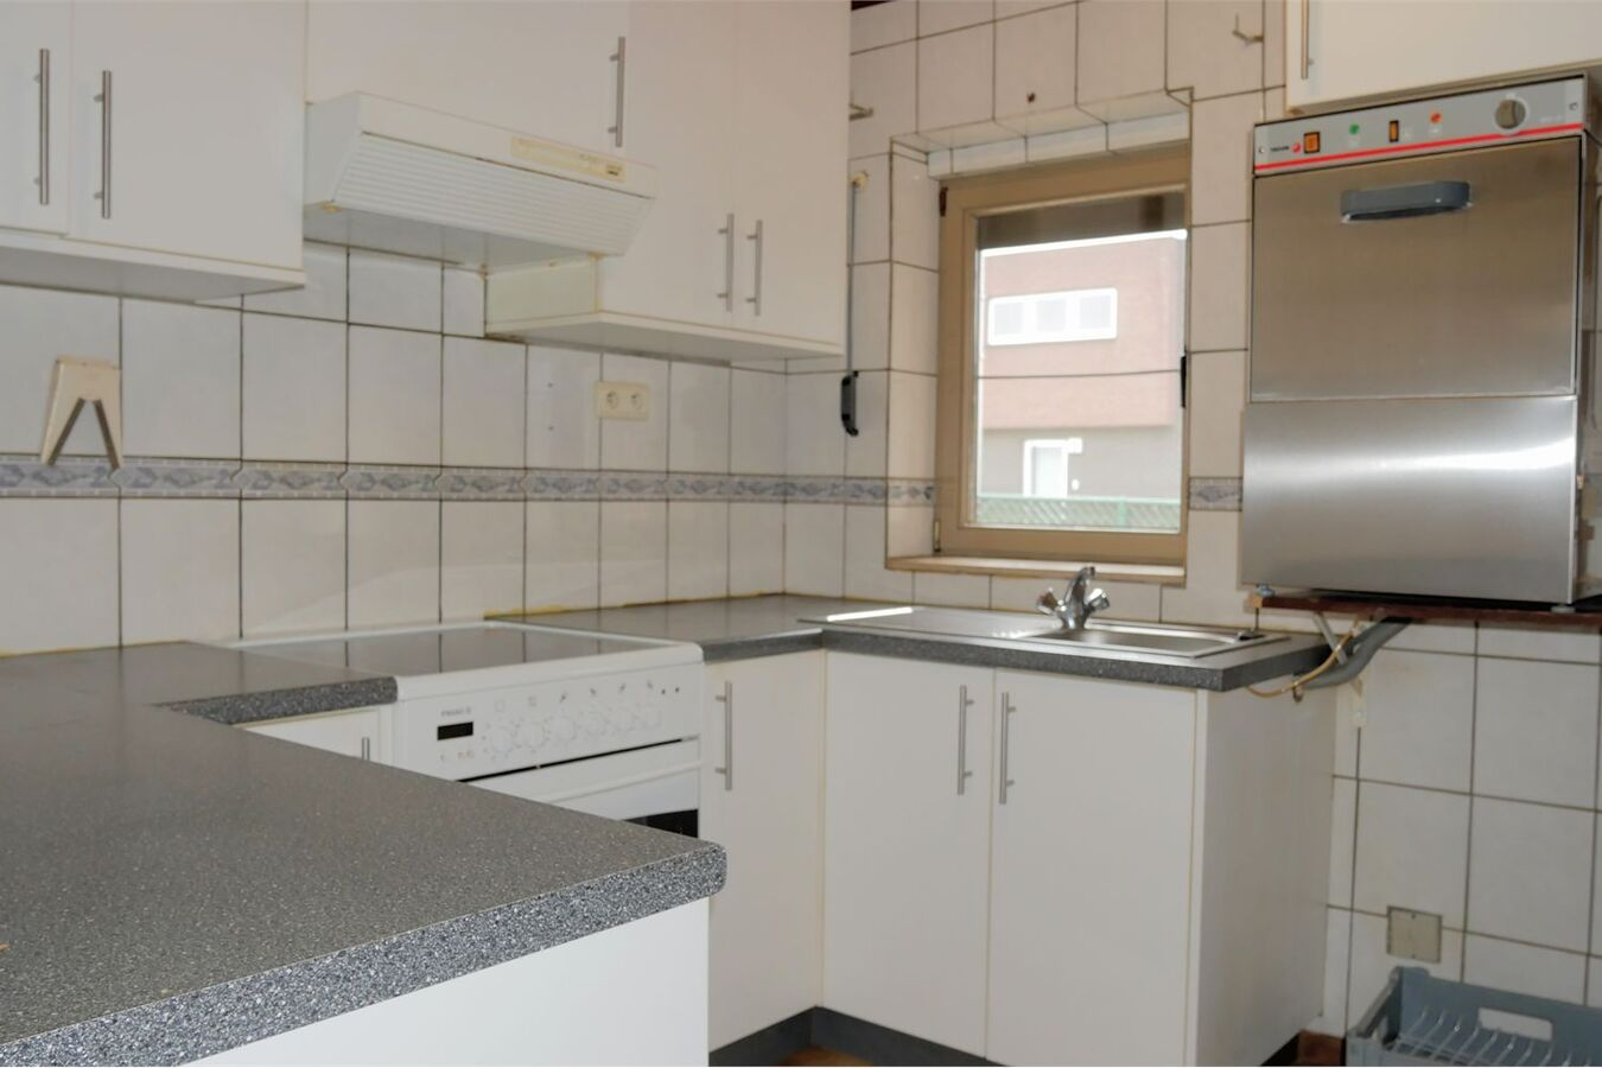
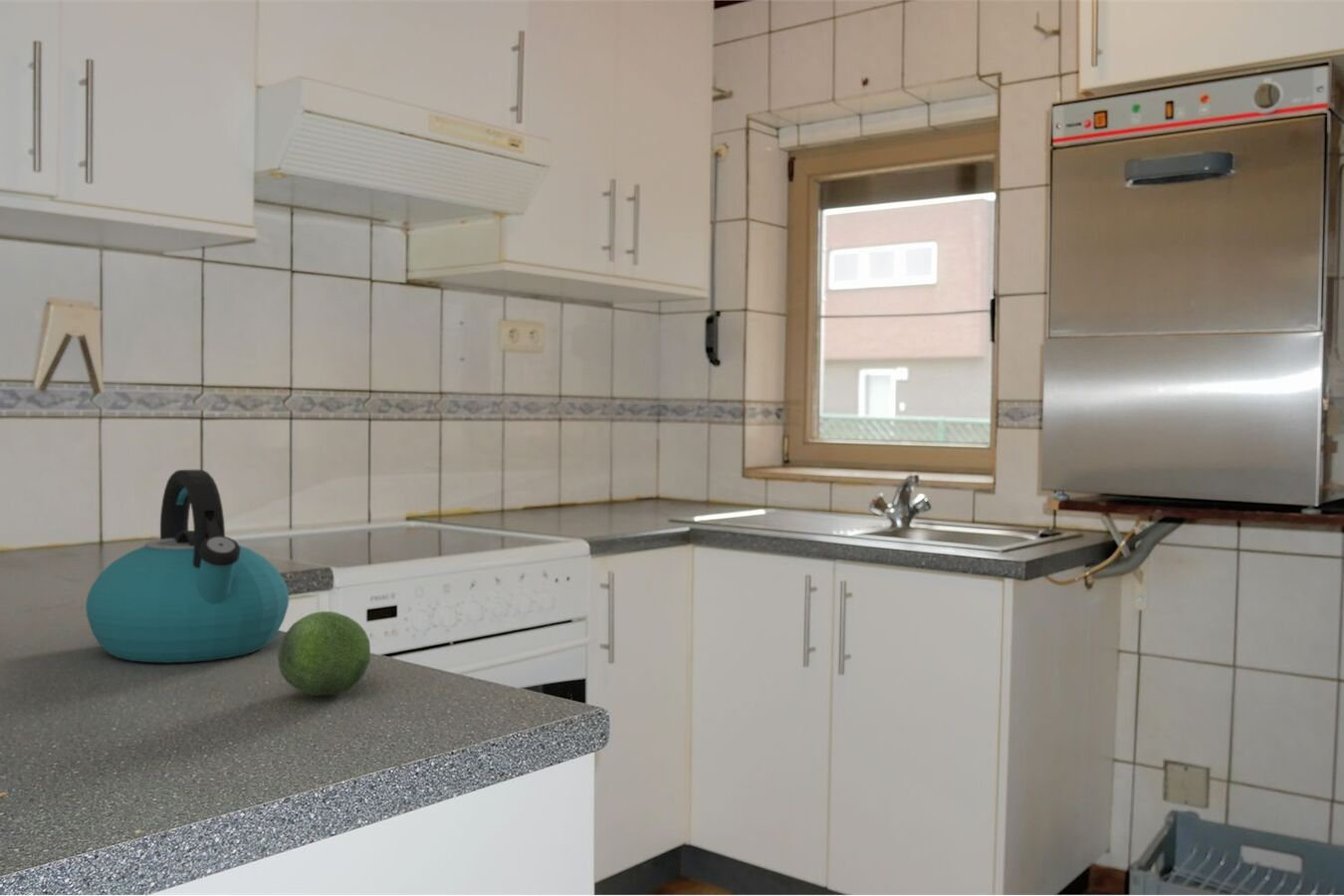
+ fruit (325, 651)
+ kettle (194, 560)
